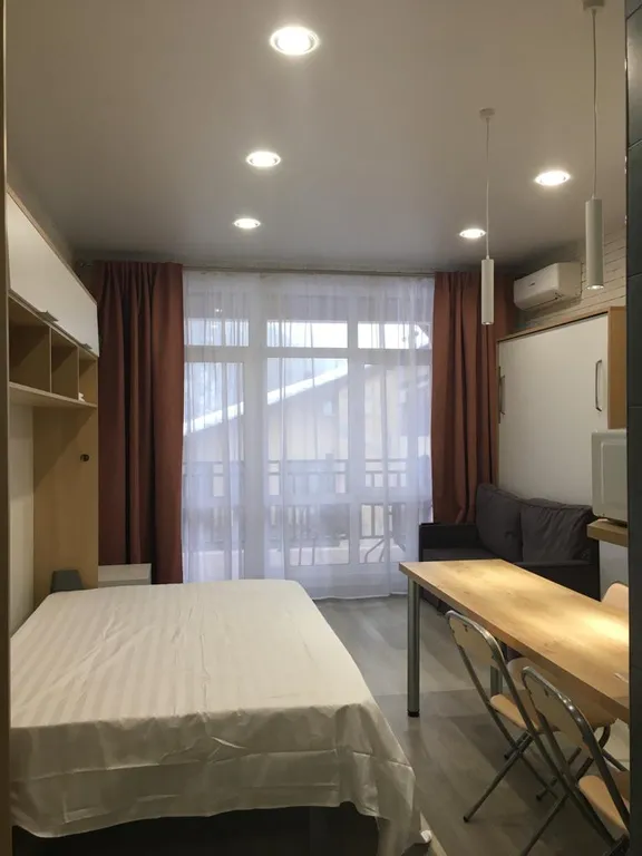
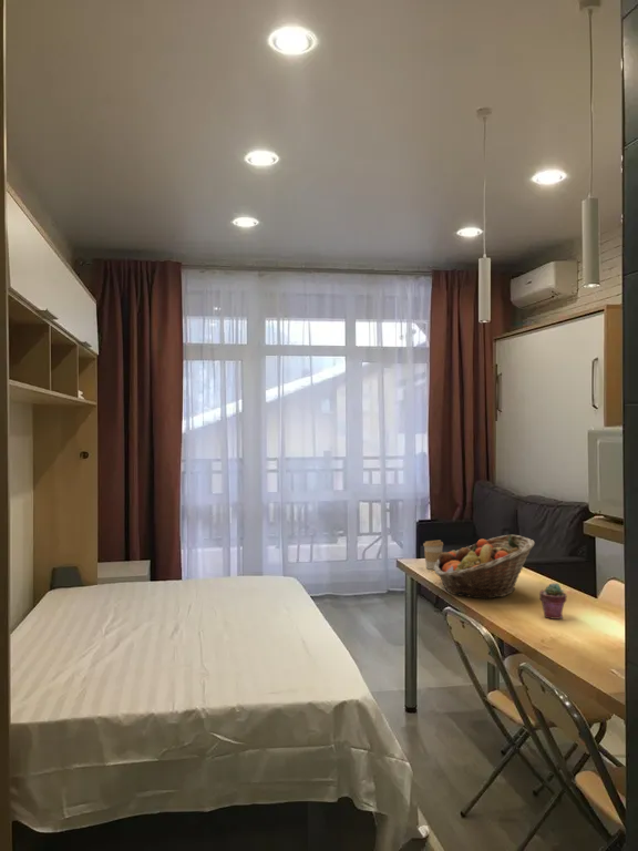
+ fruit basket (483, 563)
+ coffee cup (433, 553)
+ potted succulent (553, 599)
